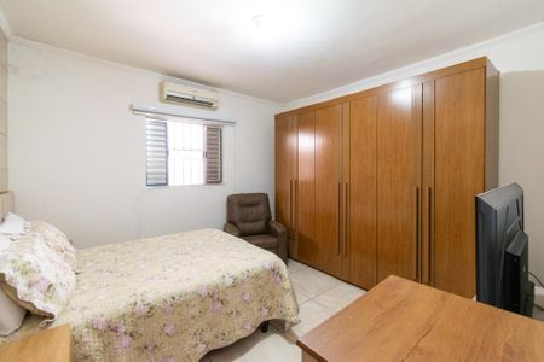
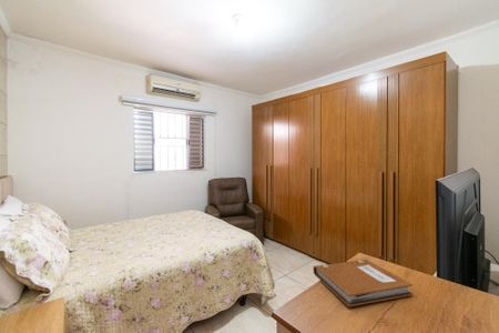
+ notebook (359, 278)
